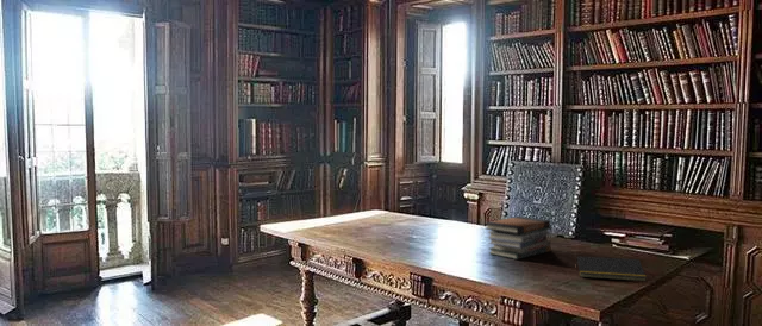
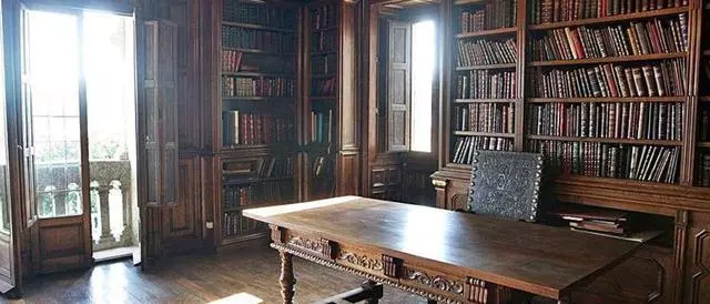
- notepad (610, 268)
- book stack (518, 237)
